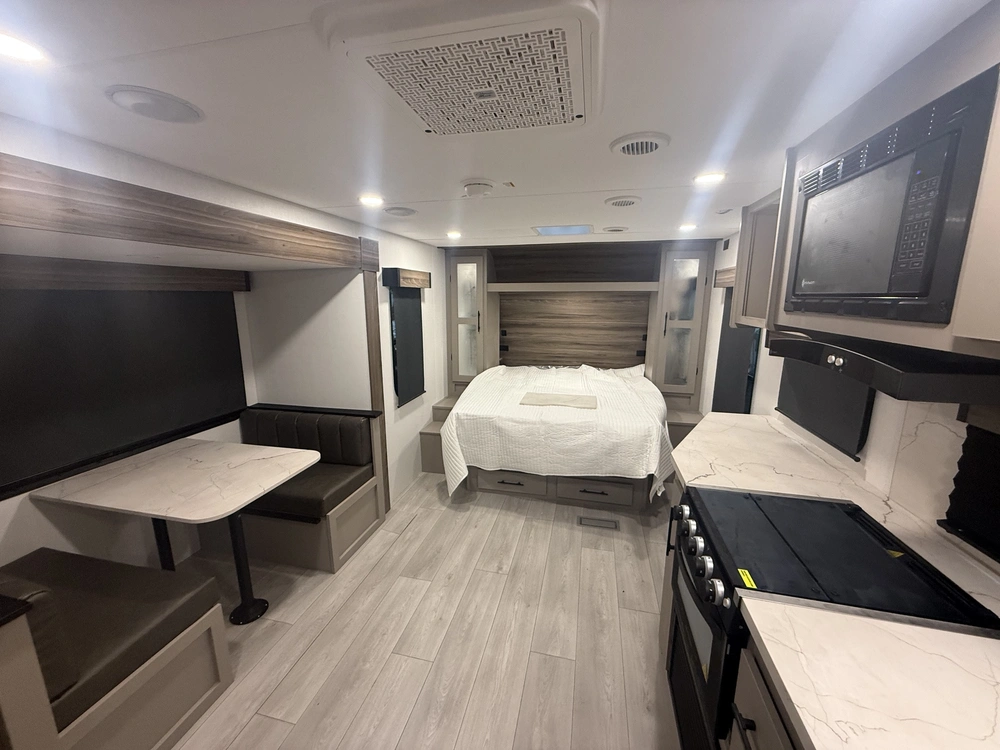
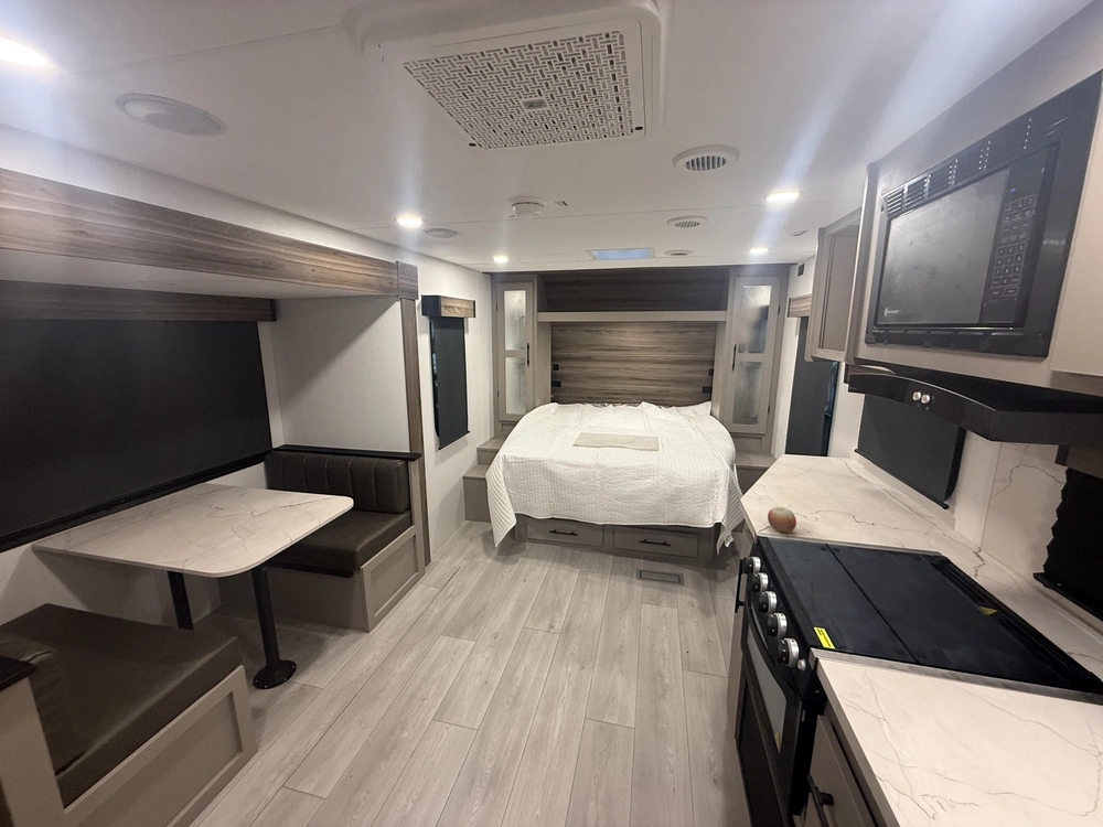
+ apple (781, 519)
